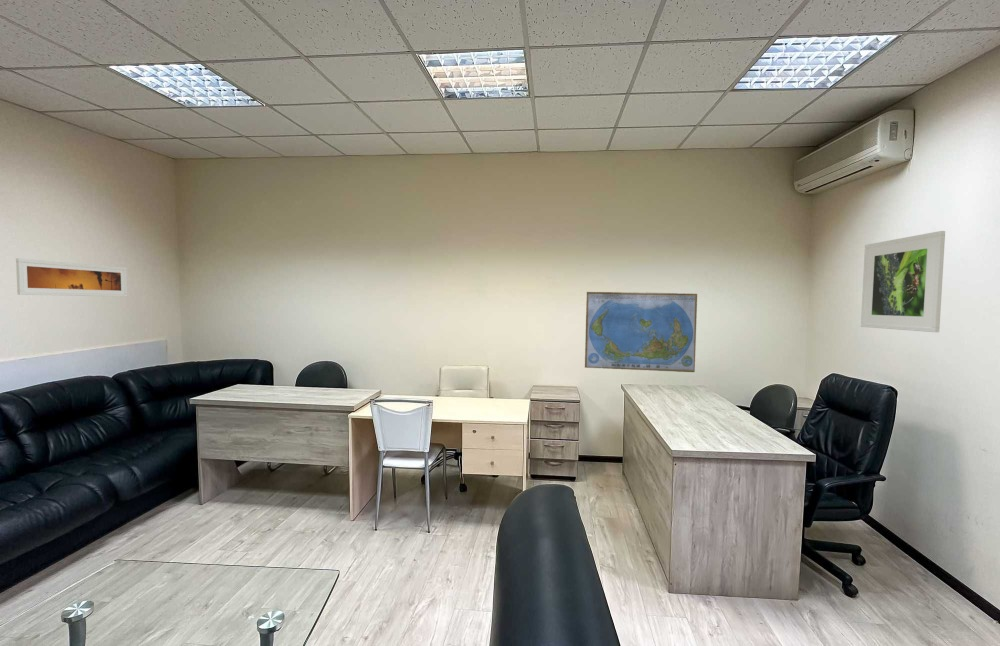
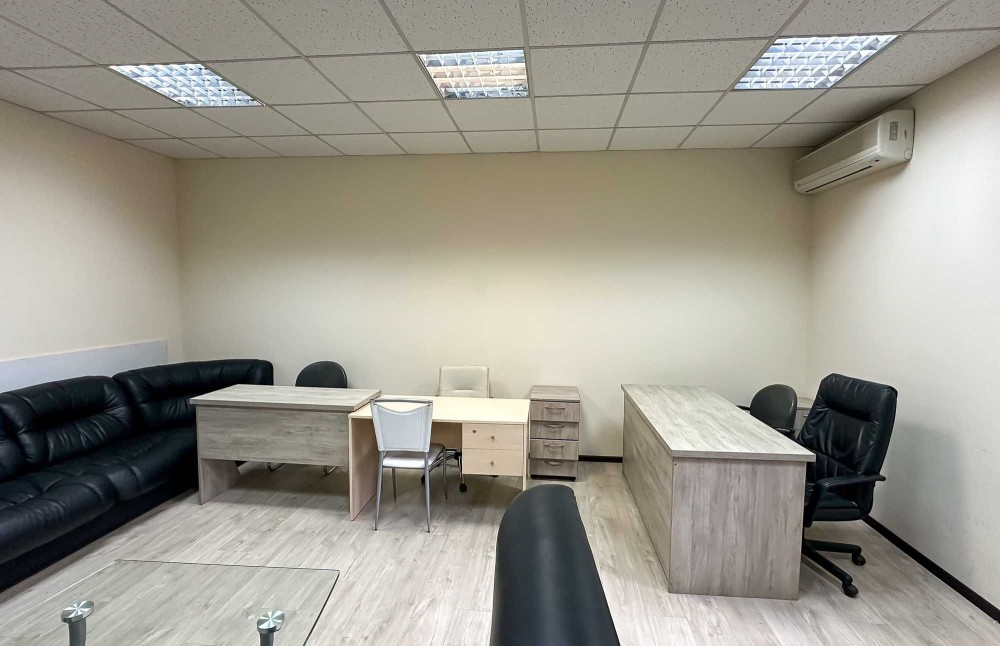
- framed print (78, 279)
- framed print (898, 284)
- world map (640, 331)
